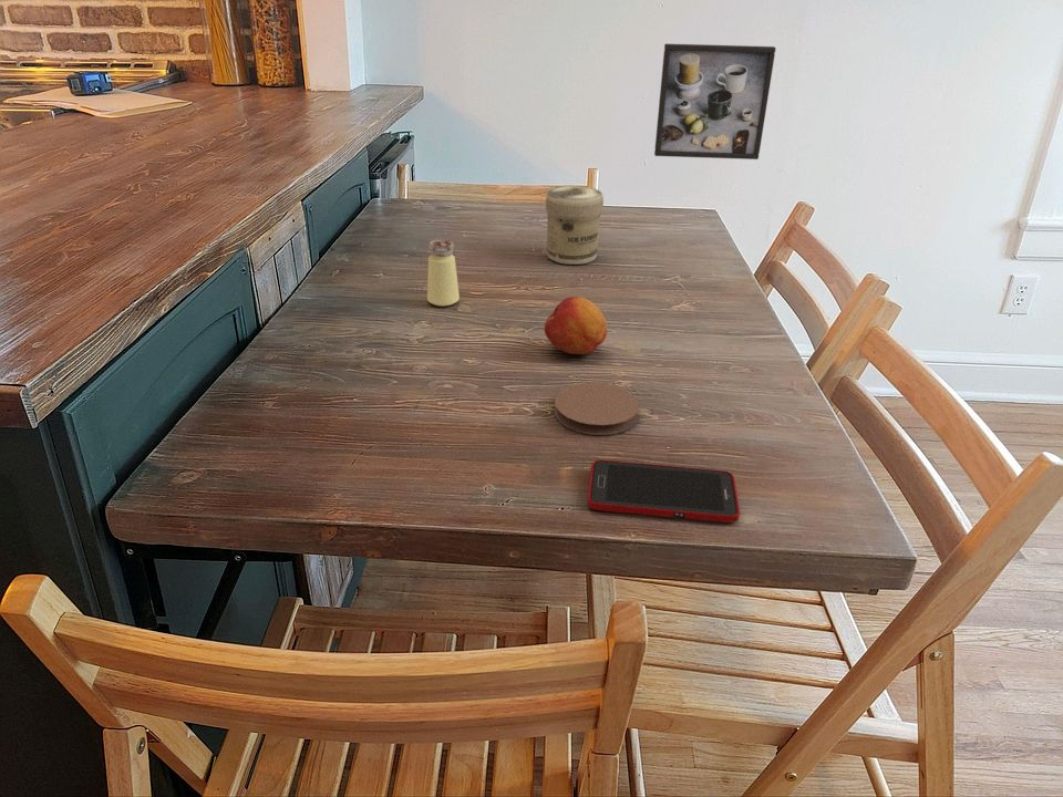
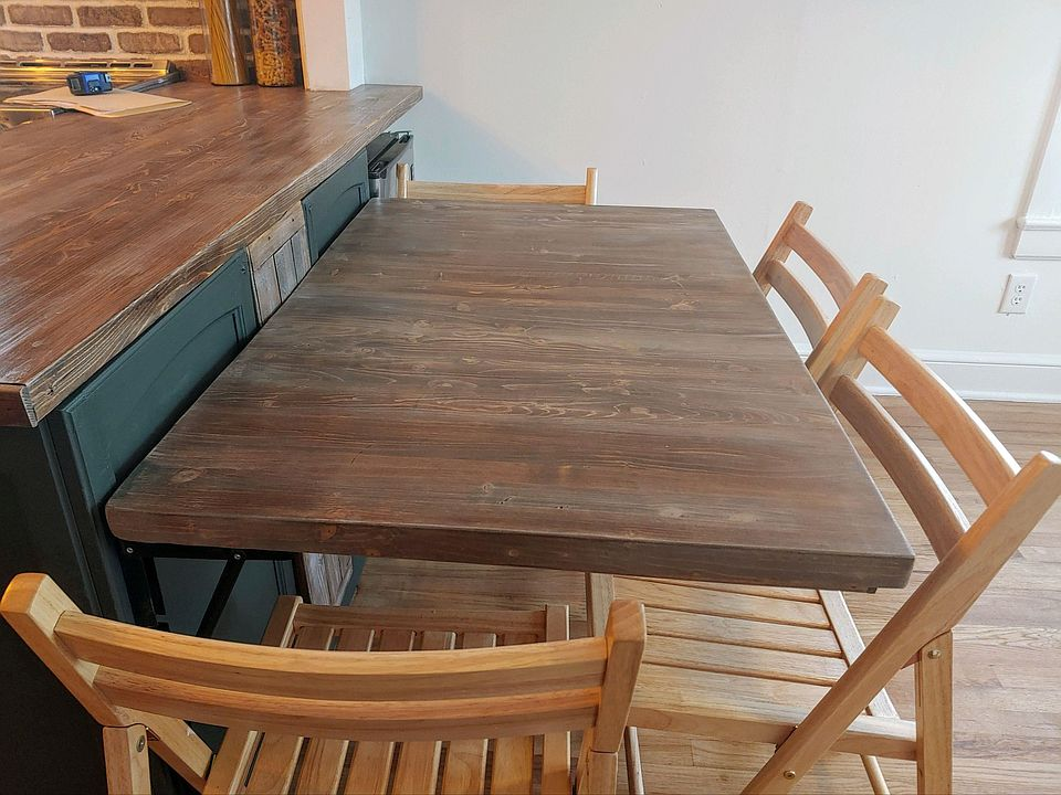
- cell phone (662, 490)
- coaster (596, 407)
- saltshaker (442, 271)
- fruit (576, 324)
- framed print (712, 103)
- jar (572, 225)
